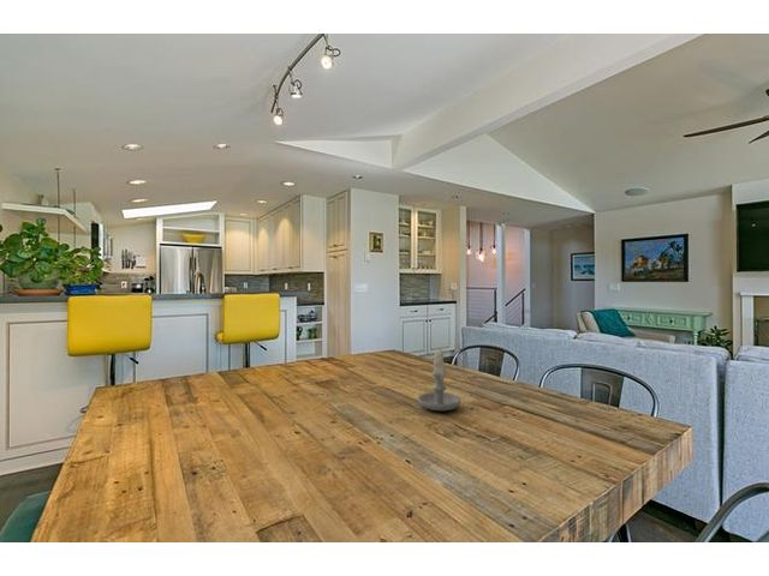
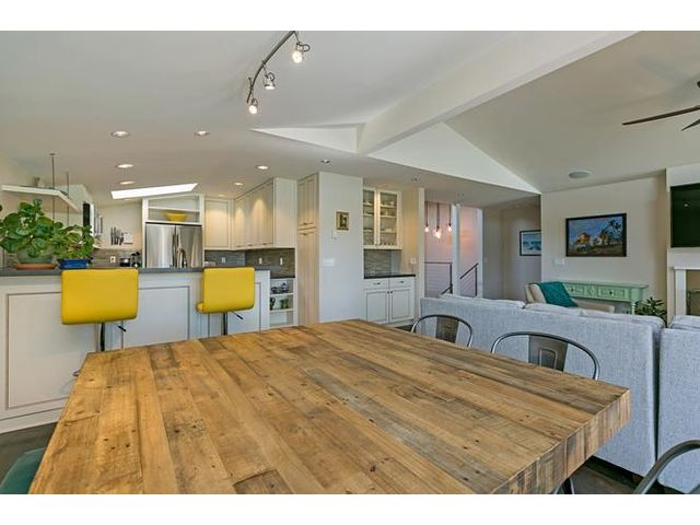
- candle (439, 377)
